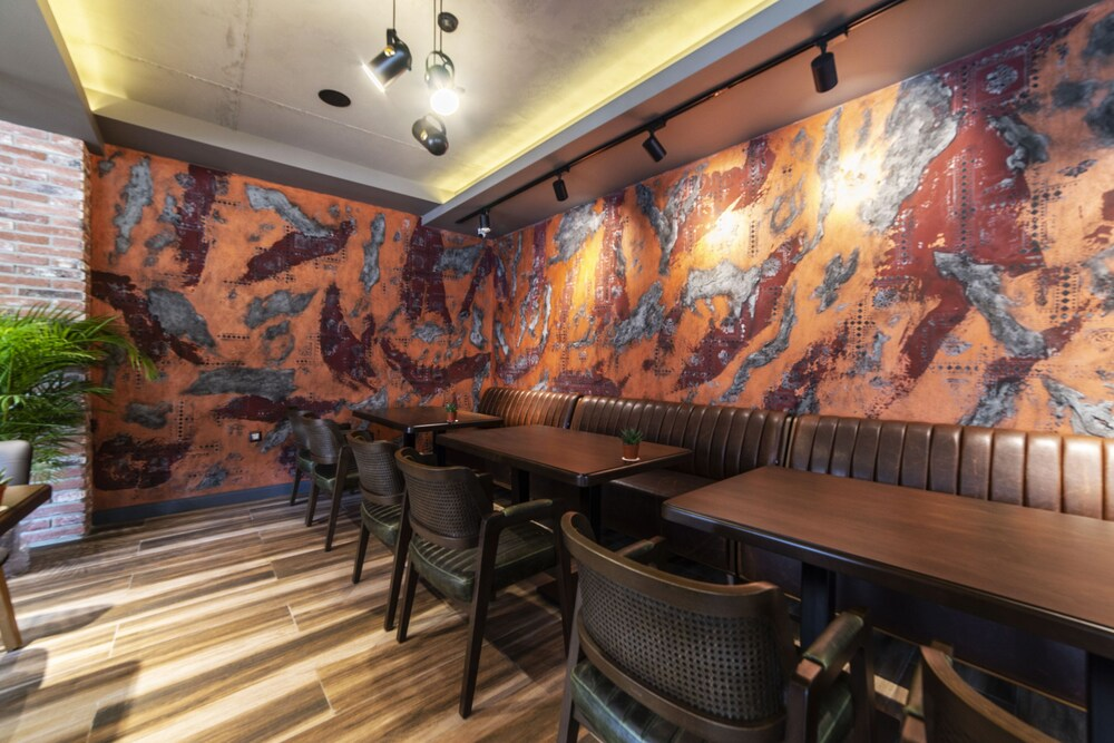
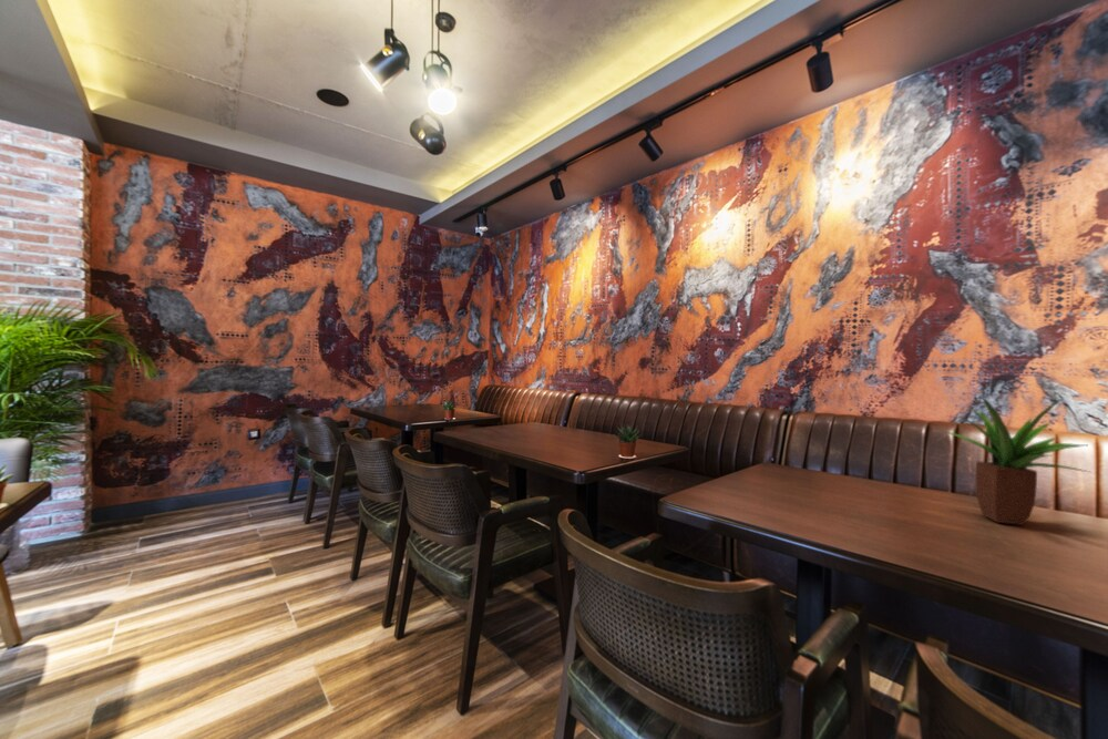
+ potted plant (1019, 460)
